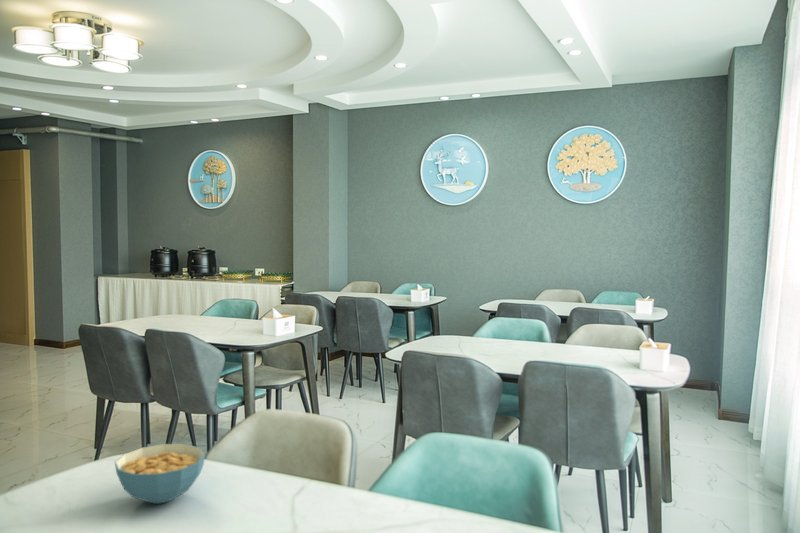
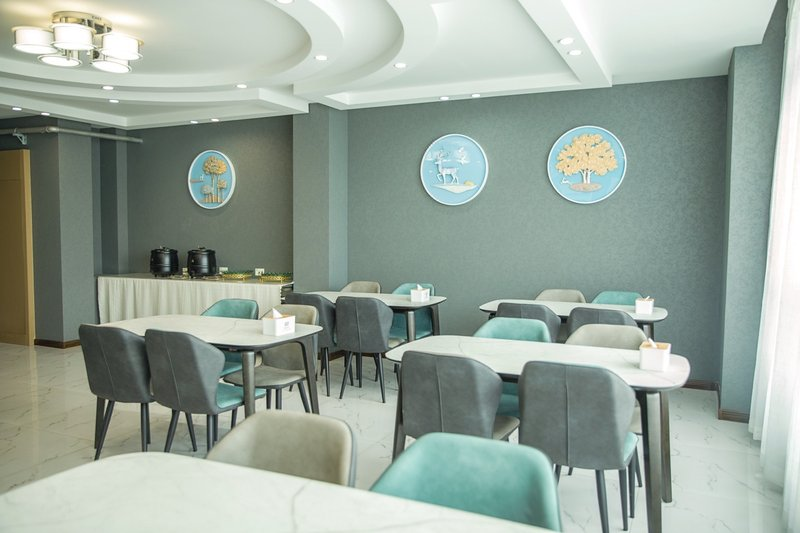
- cereal bowl (161, 478)
